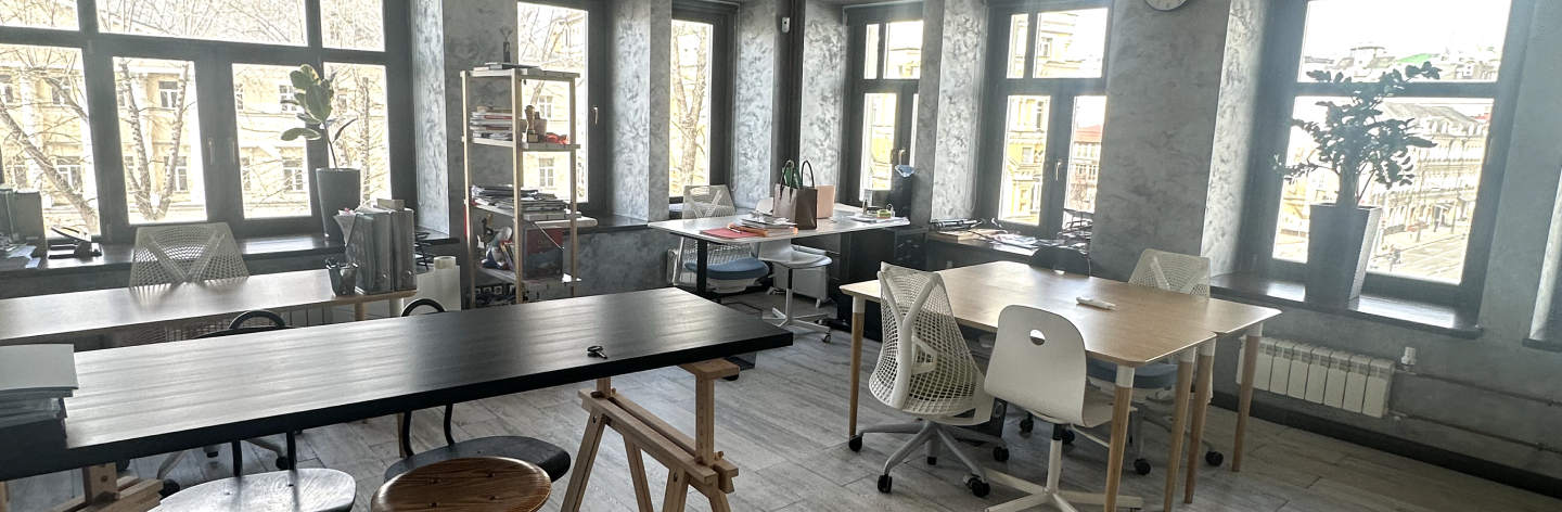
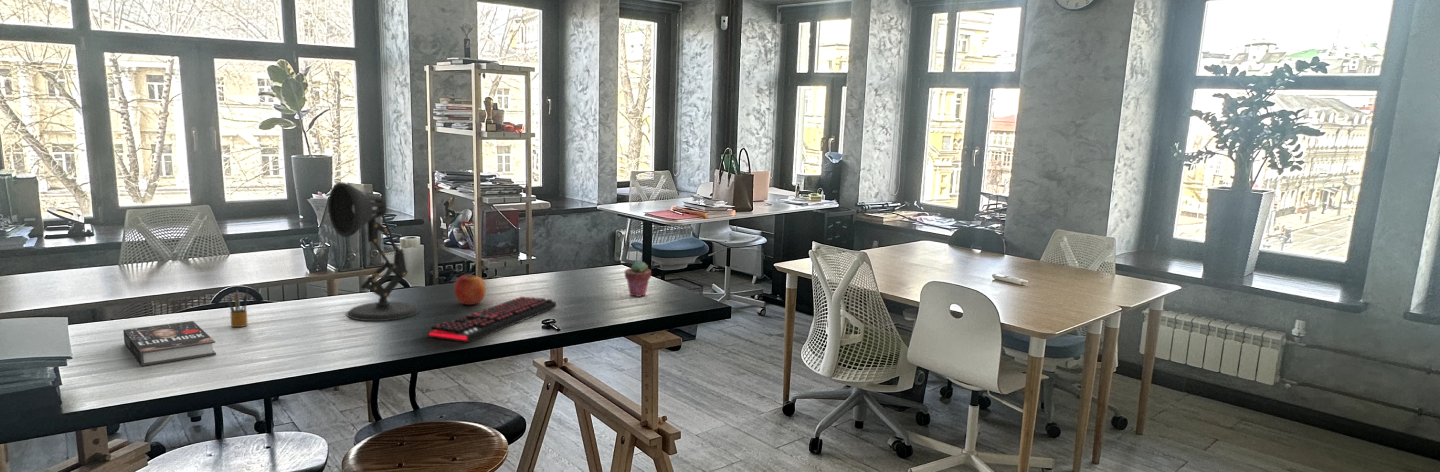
+ potted succulent (637, 277)
+ desk lamp (378, 247)
+ apple (470, 287)
+ book (168, 341)
+ pencil box (239, 307)
+ keyboard (493, 316)
